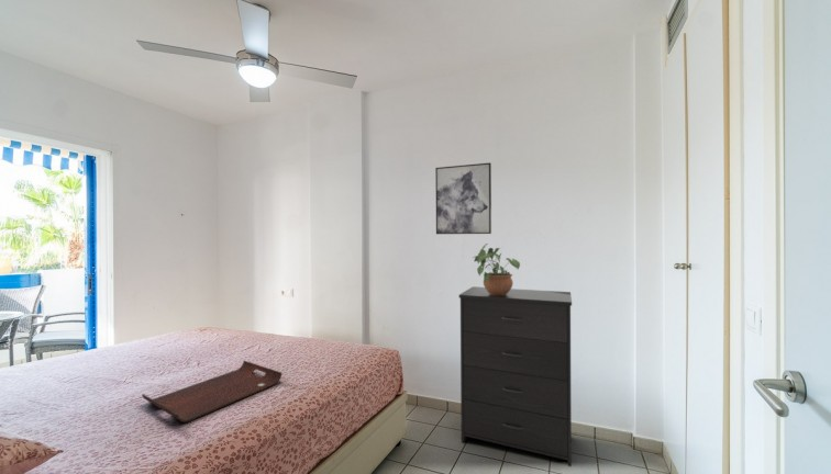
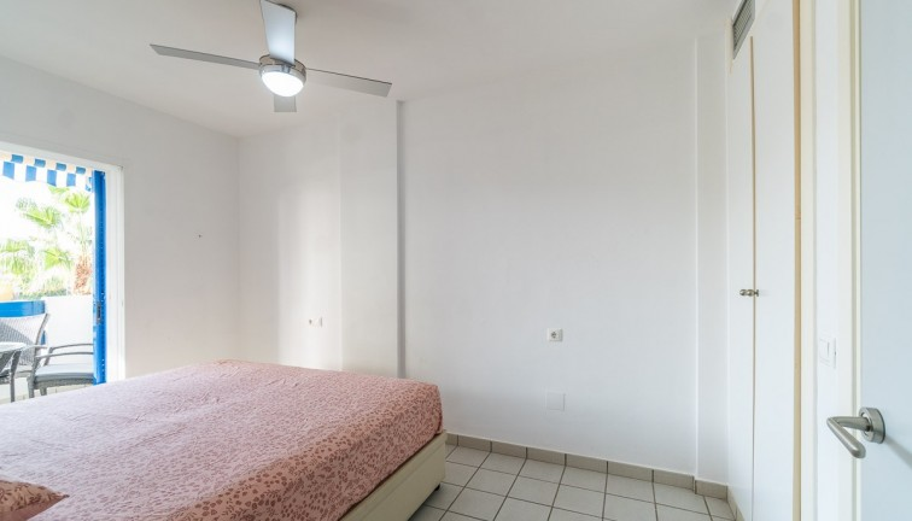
- wall art (462, 200)
- dresser (516, 366)
- potted plant (492, 269)
- serving tray (217, 387)
